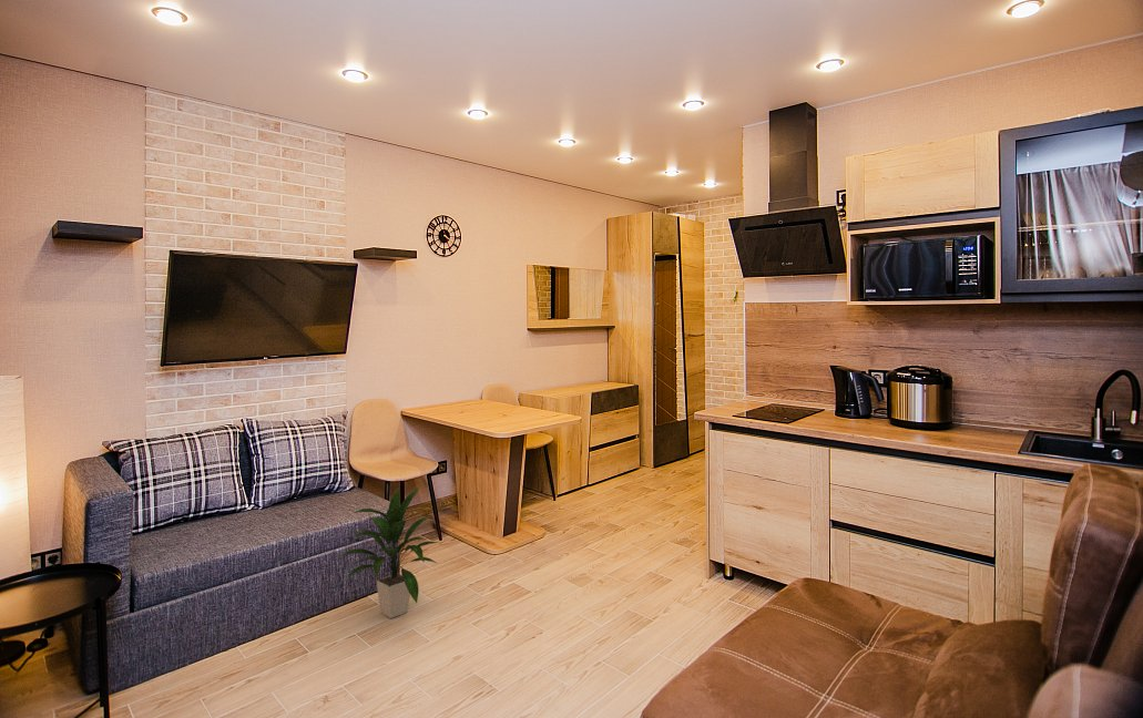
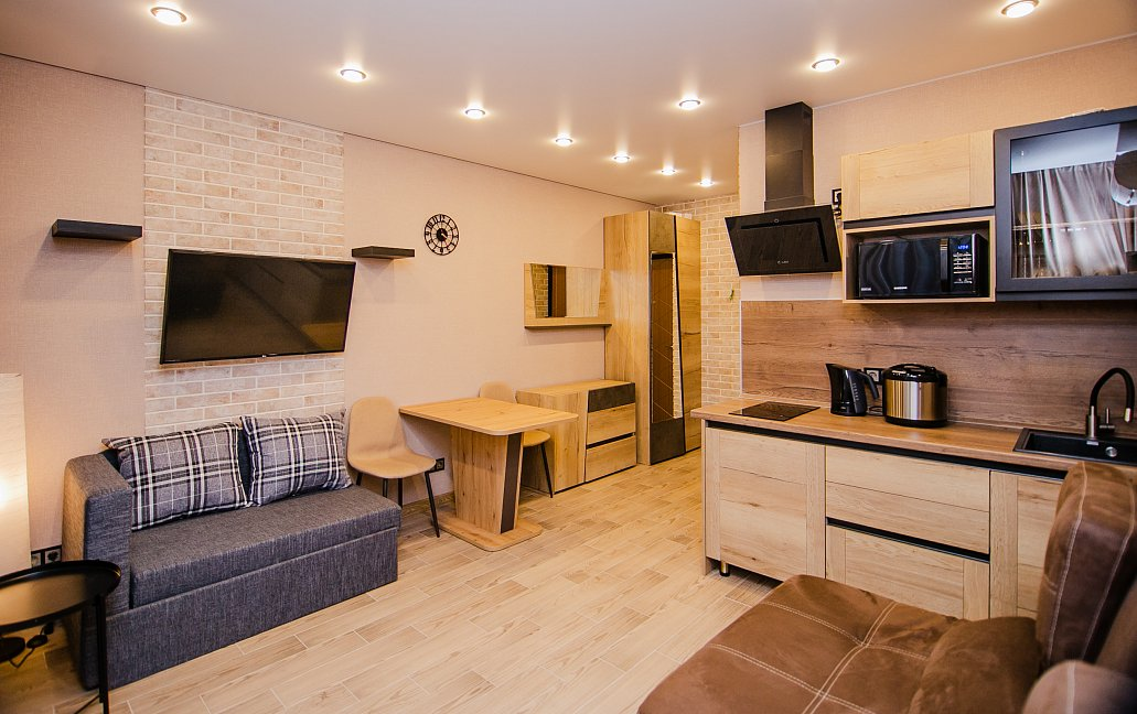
- indoor plant (392, 552)
